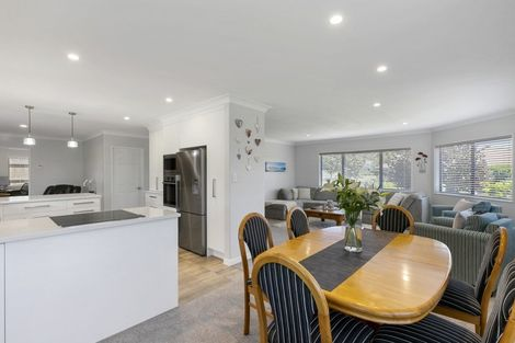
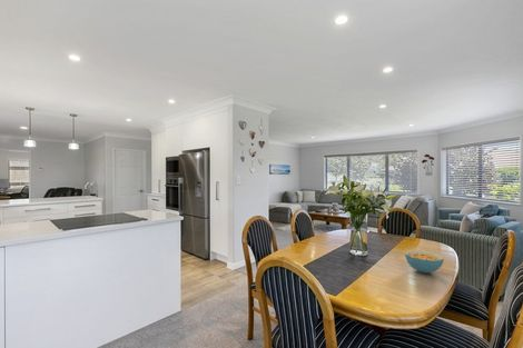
+ cereal bowl (423, 262)
